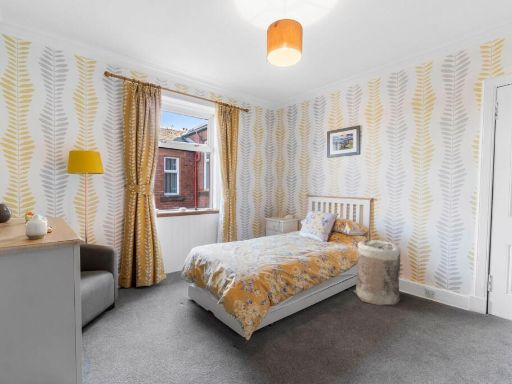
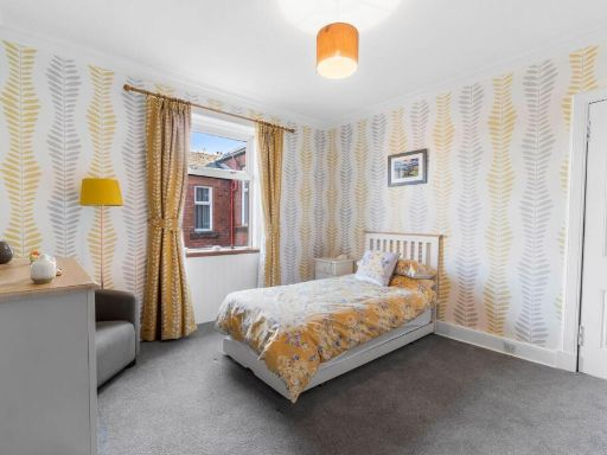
- bag (376, 269)
